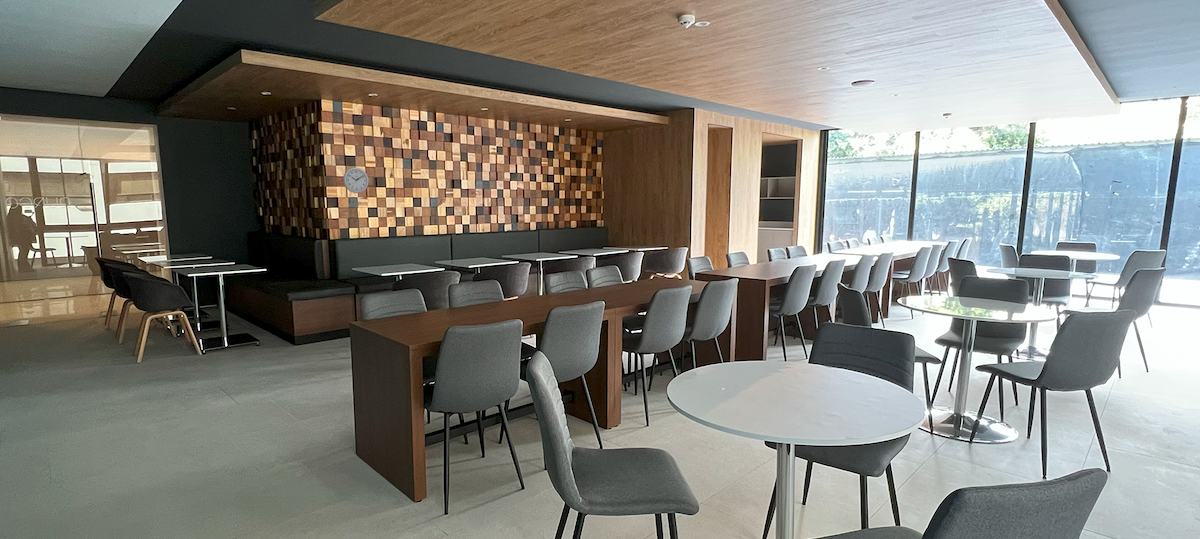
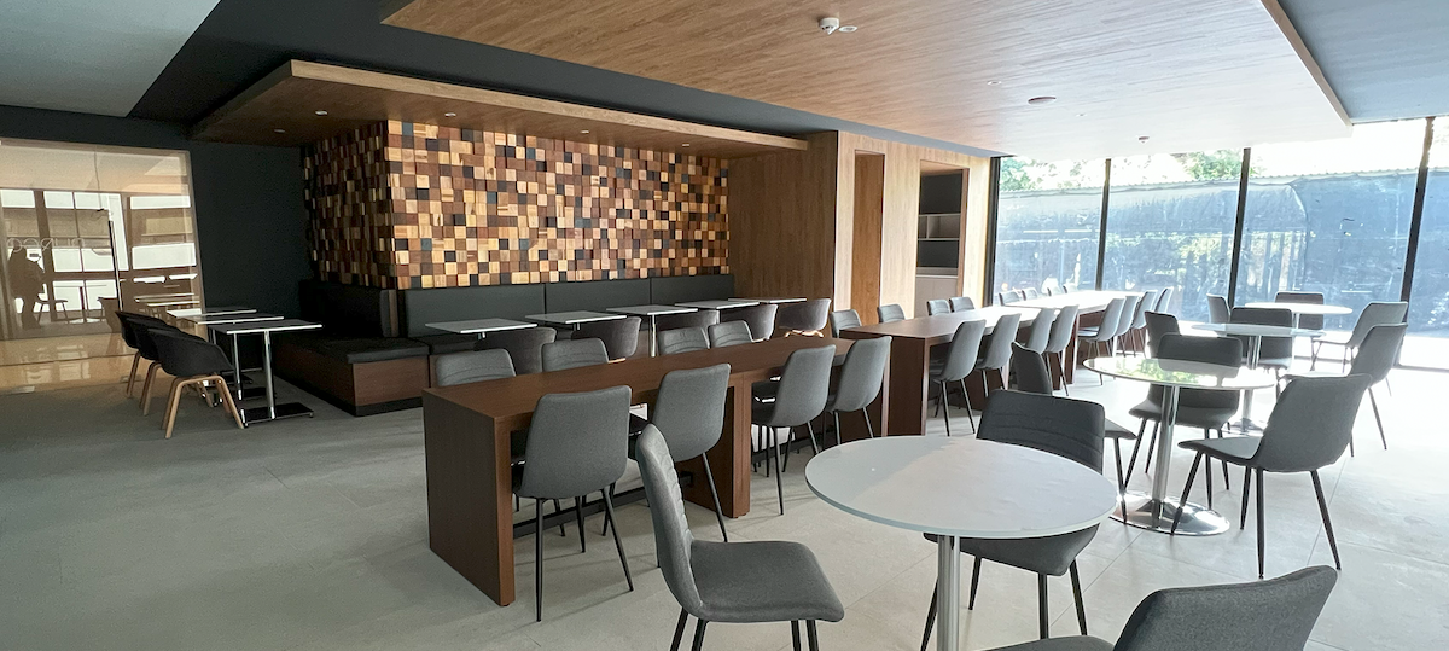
- wall clock (356, 180)
